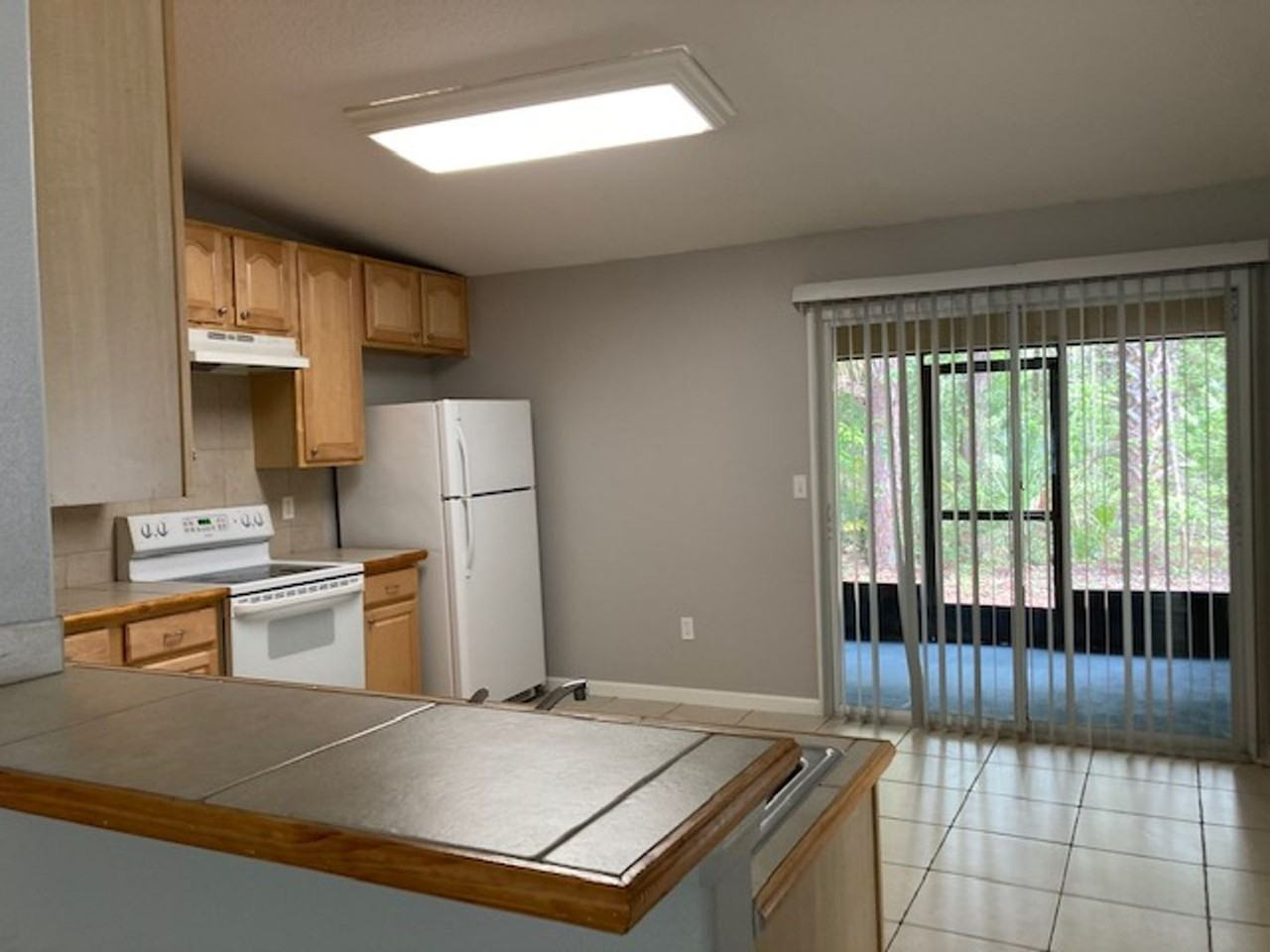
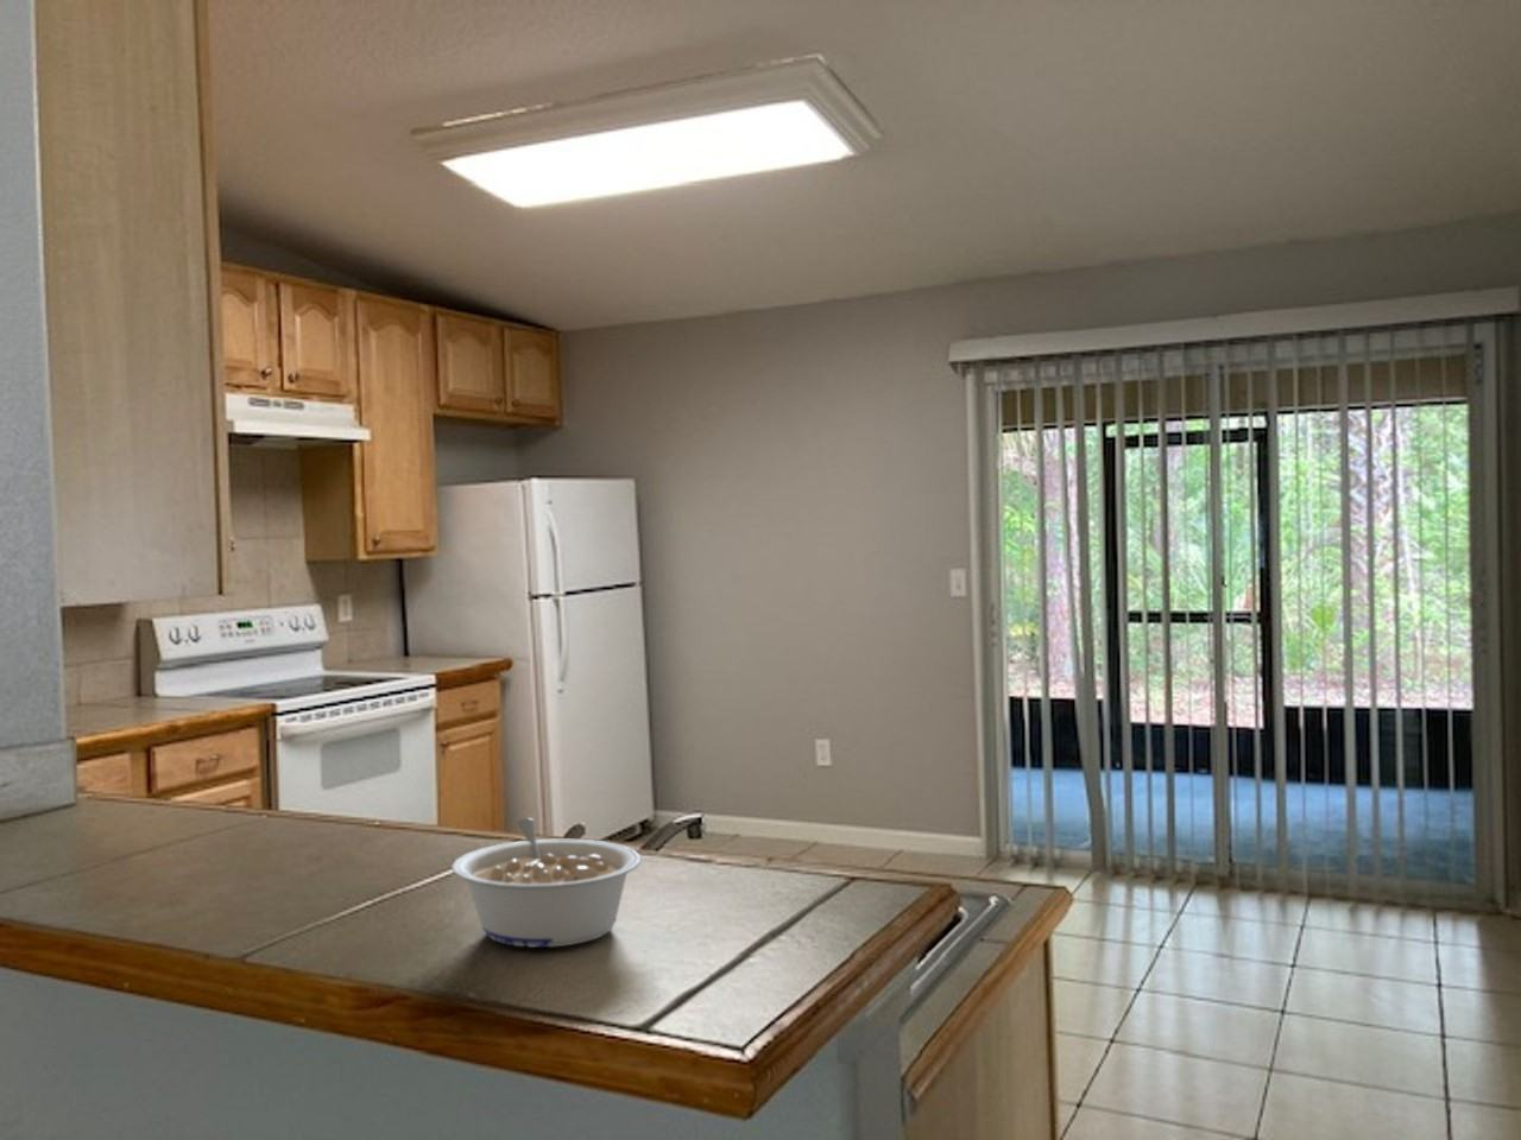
+ legume (541, 886)
